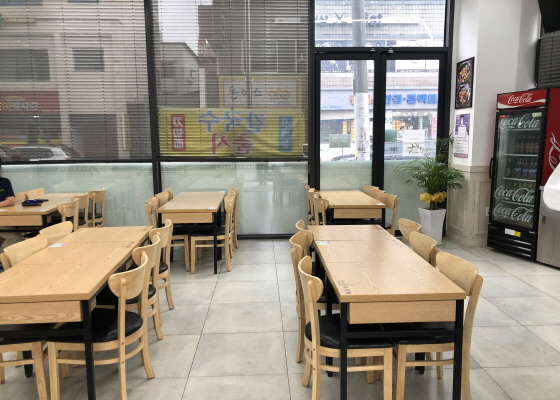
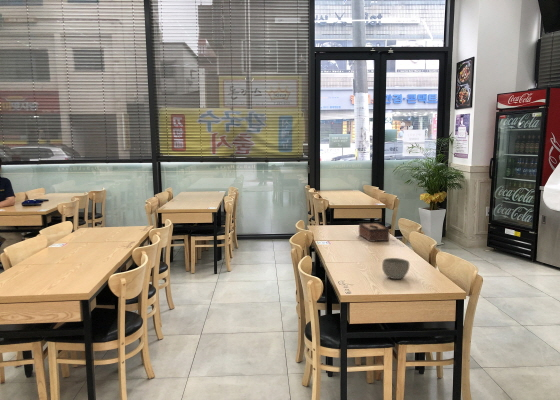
+ tissue box (373, 232)
+ bowl (395, 268)
